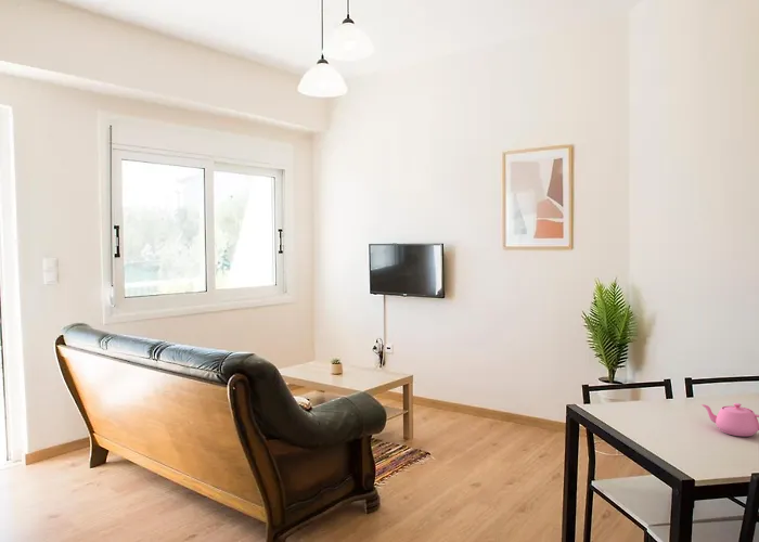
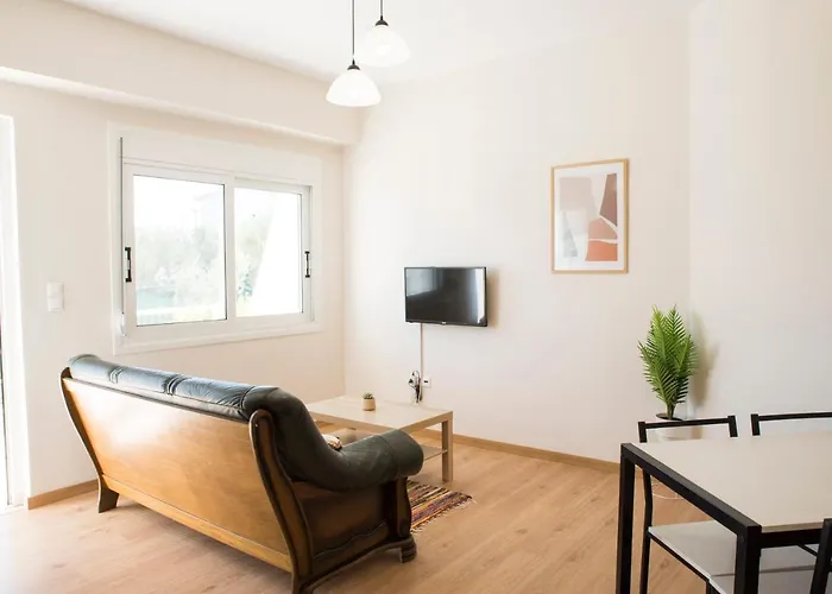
- teapot (734, 417)
